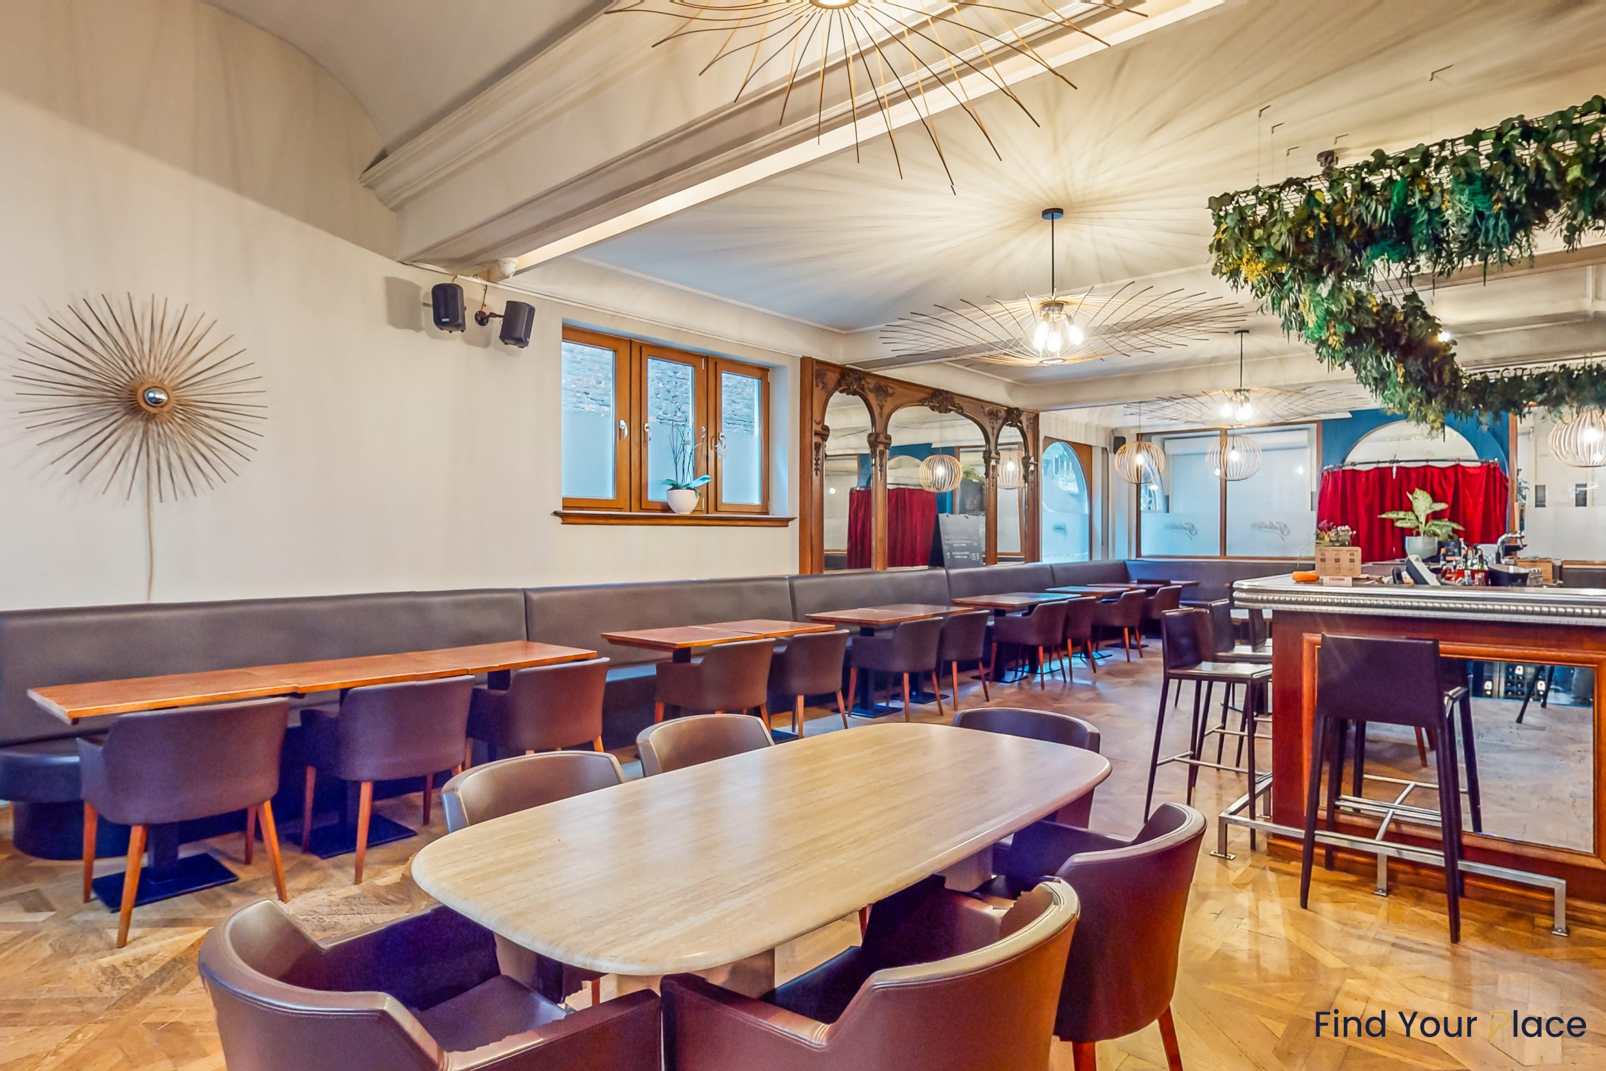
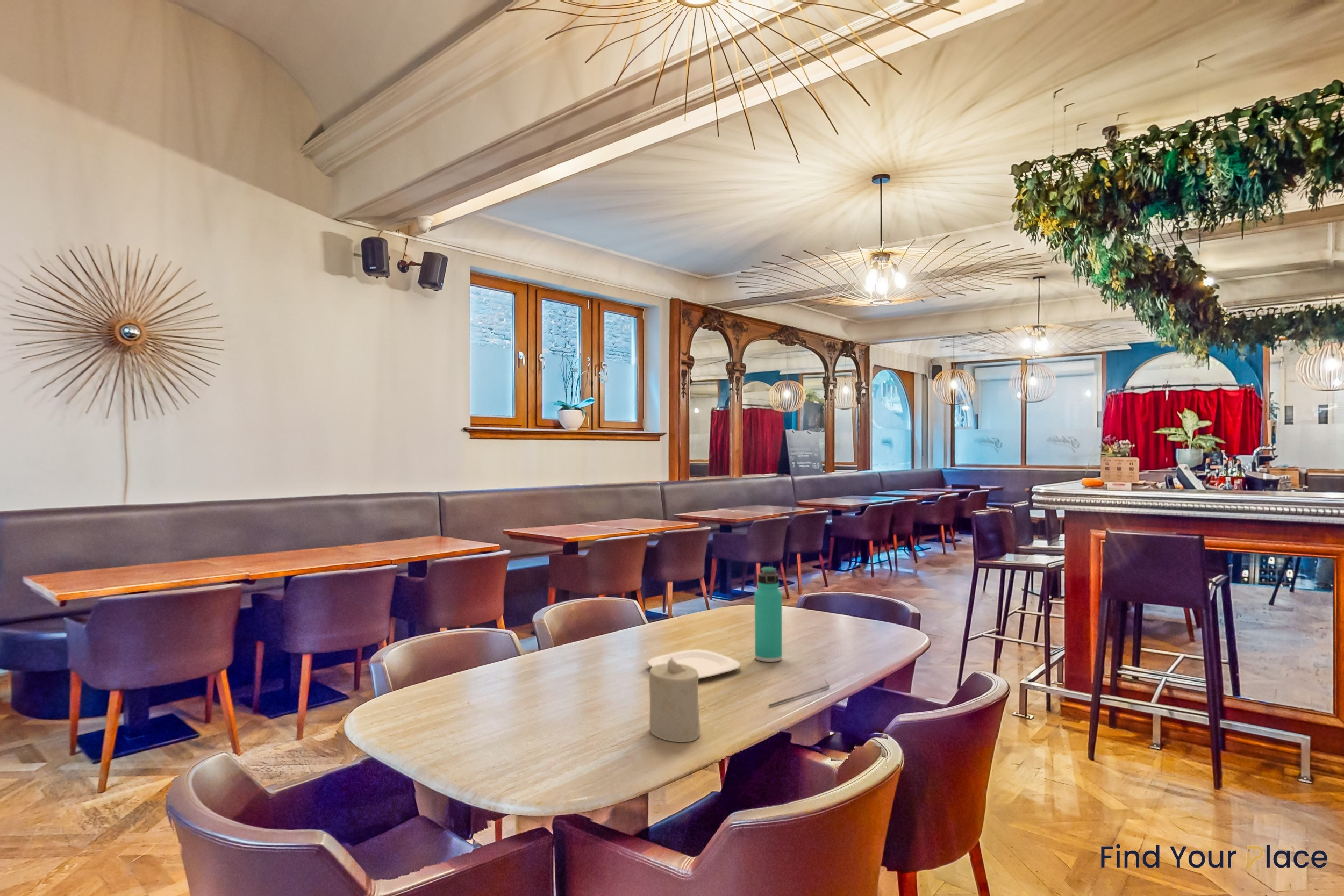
+ plate (694, 665)
+ stirrer (802, 694)
+ candle (675, 695)
+ thermos bottle (768, 612)
